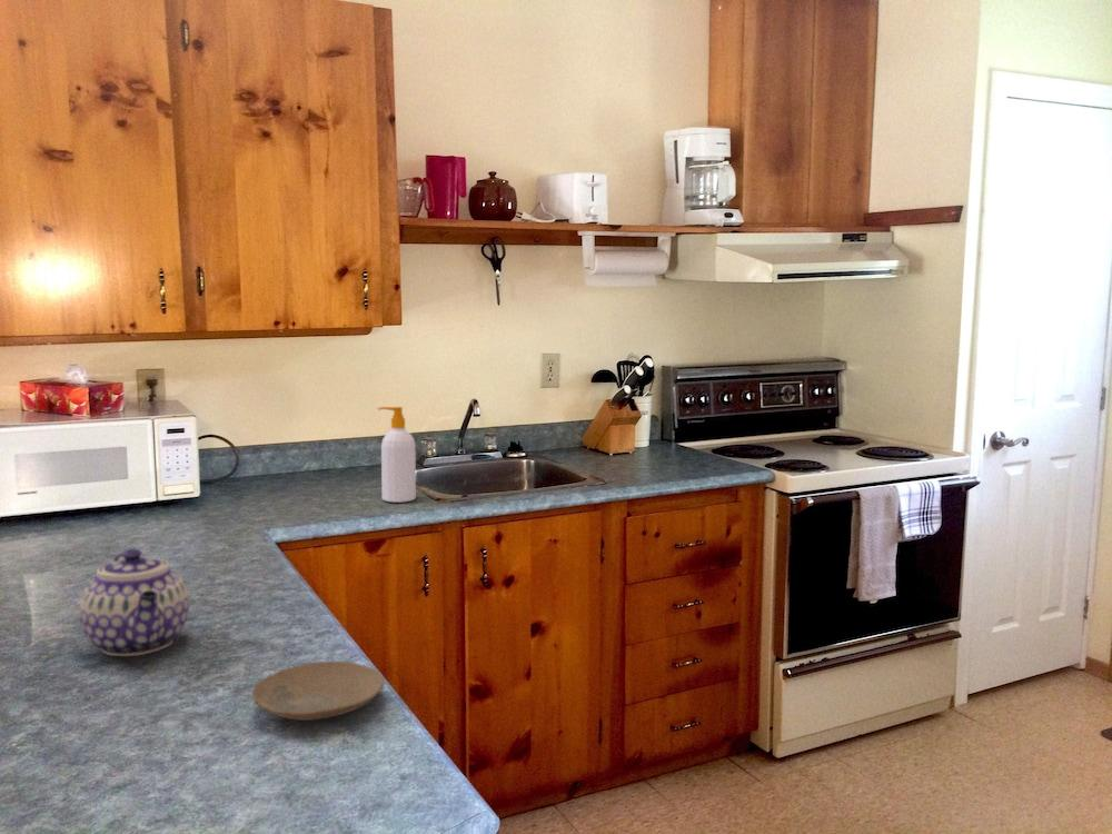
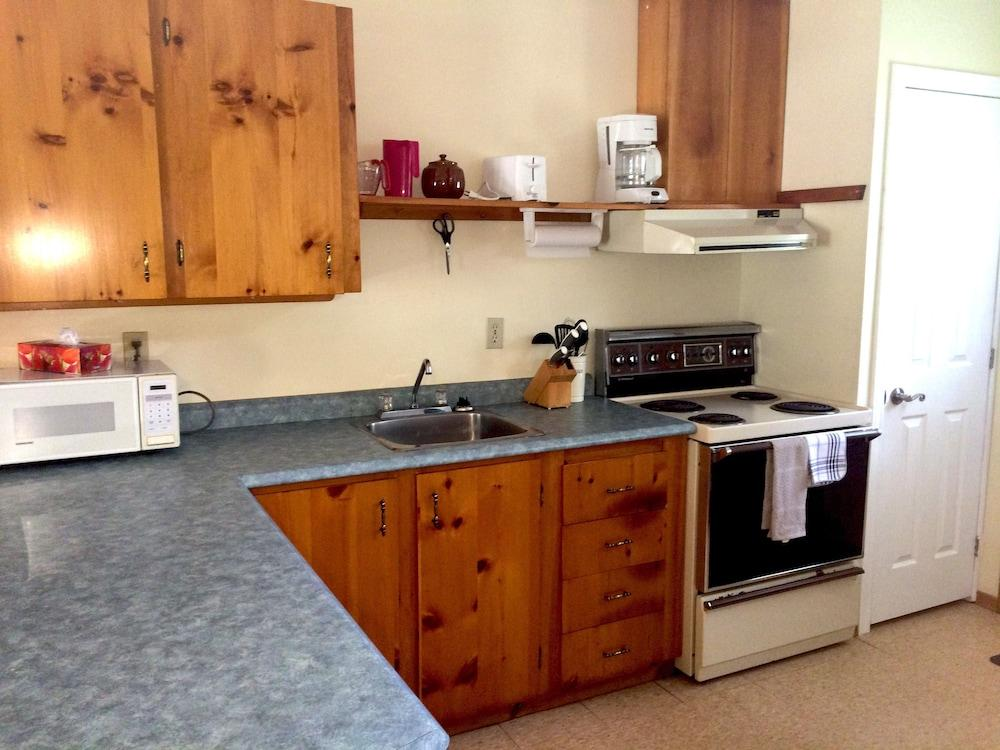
- teapot (135, 597)
- soap bottle (396, 453)
- plate (319, 695)
